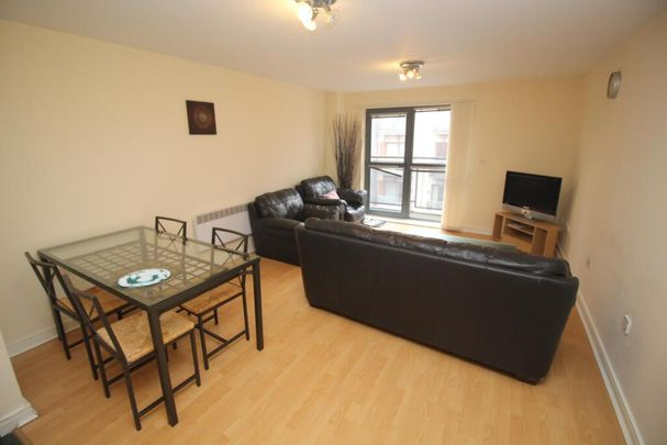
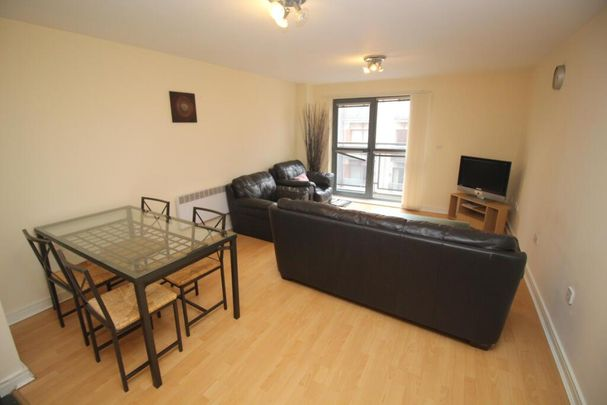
- plate (145, 275)
